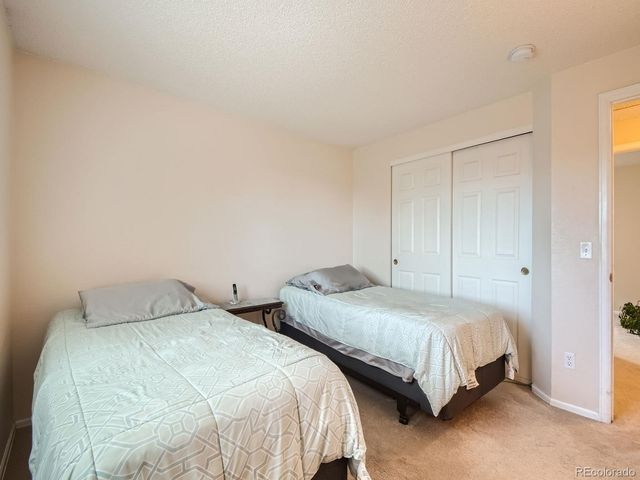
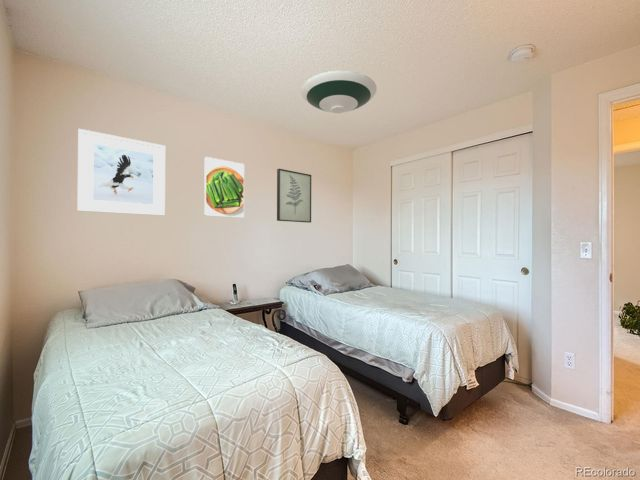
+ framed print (225, 188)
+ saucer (338, 101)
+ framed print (124, 175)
+ wall art (294, 196)
